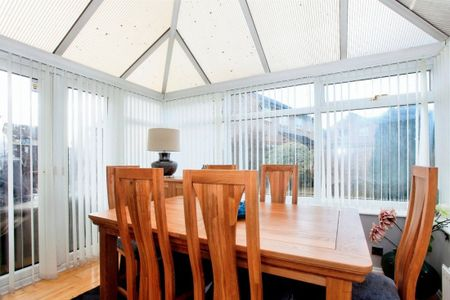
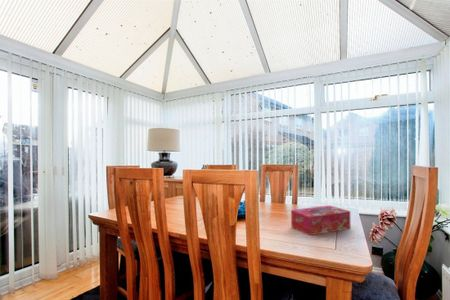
+ tissue box (320, 219)
